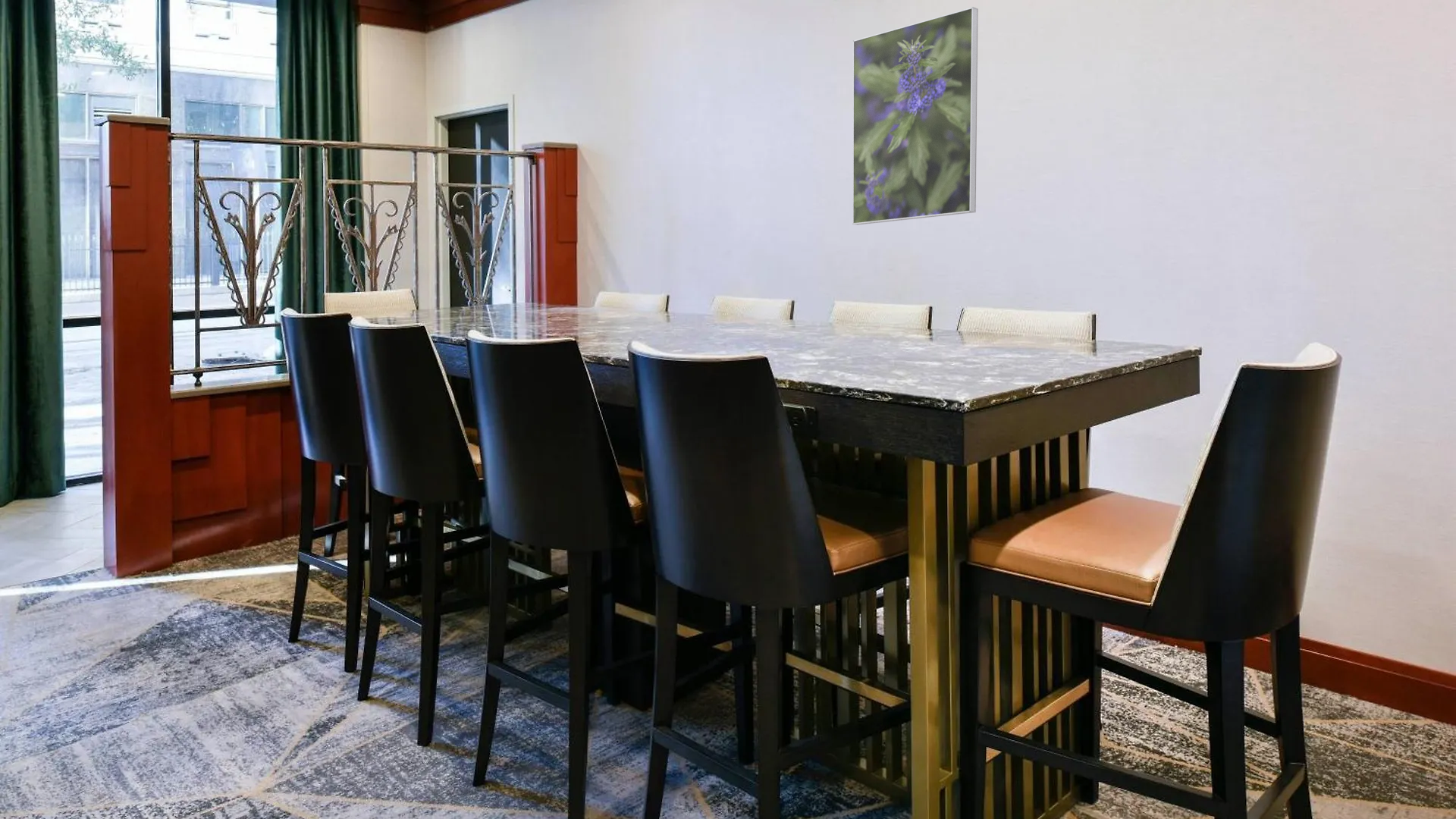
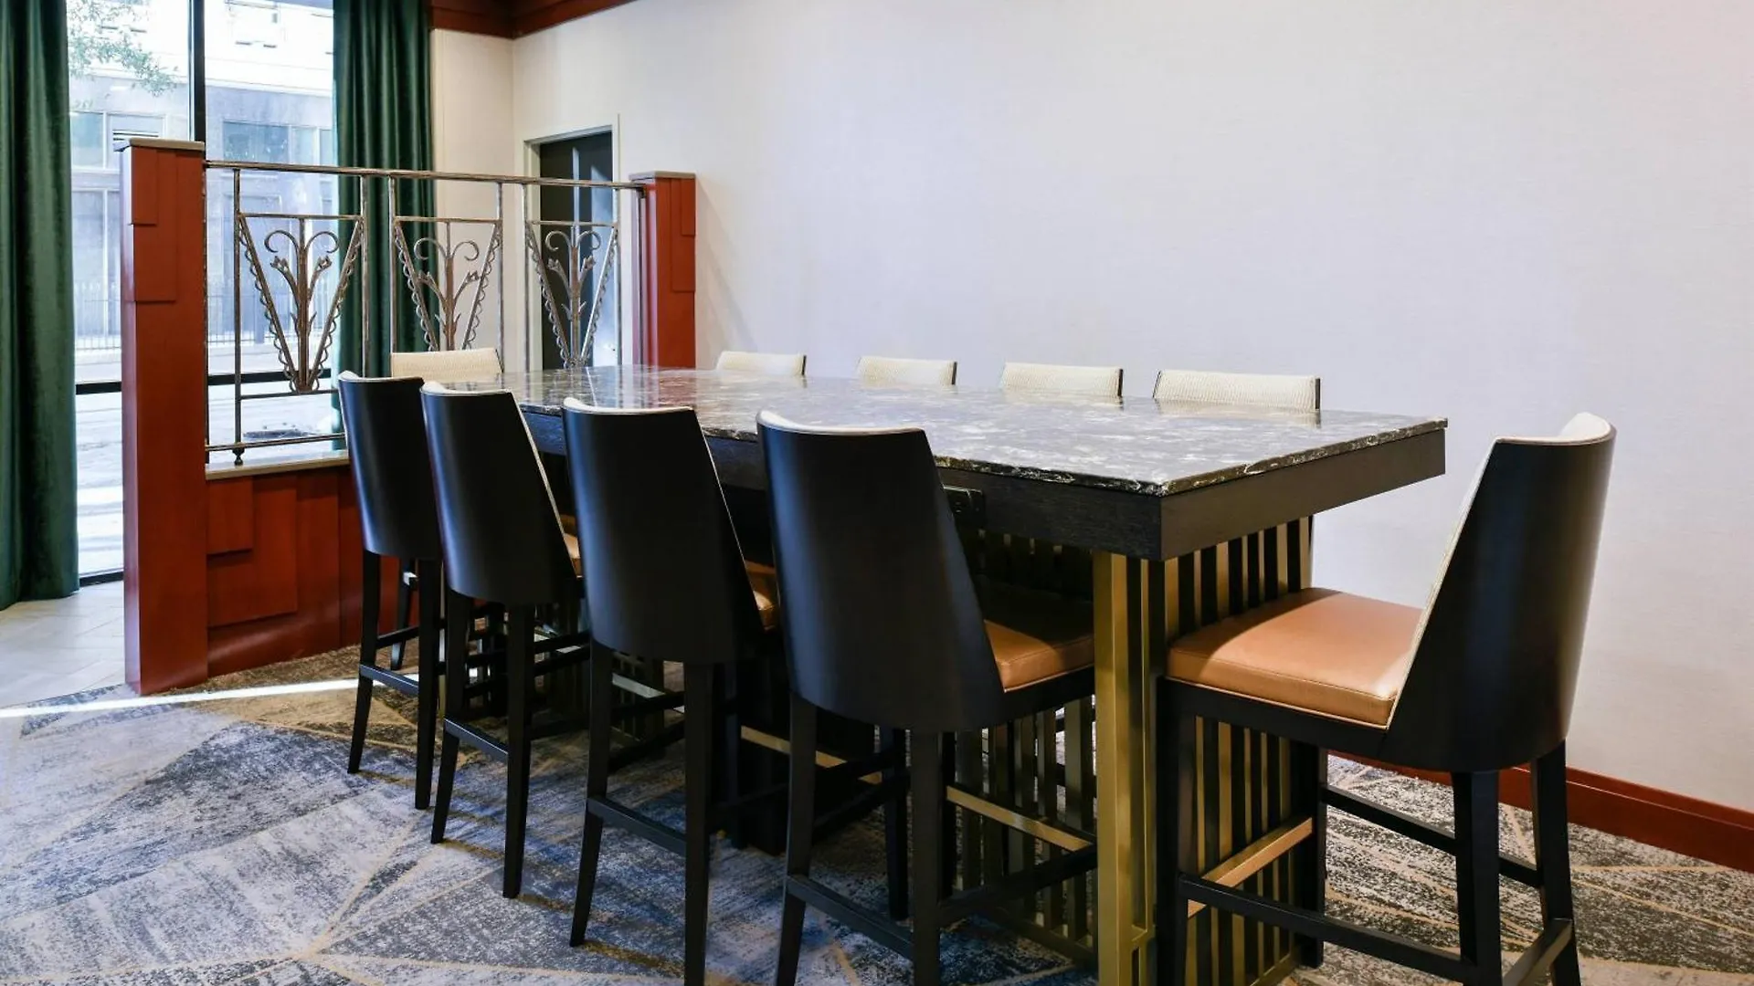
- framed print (912, 122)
